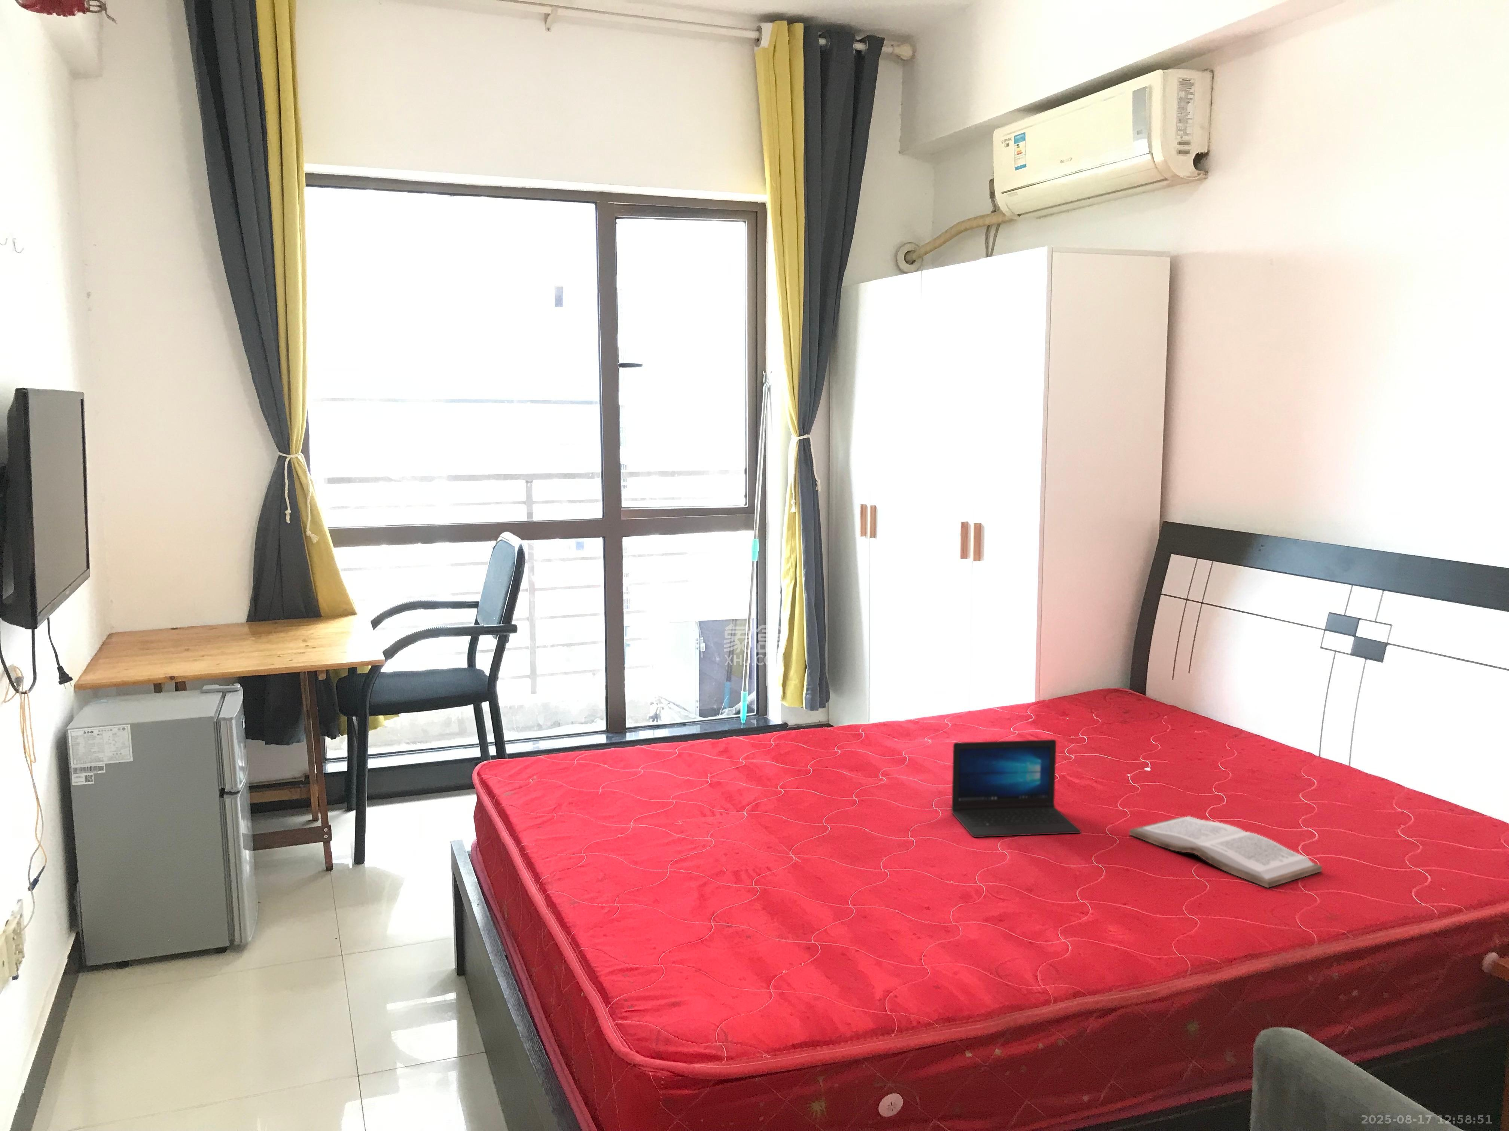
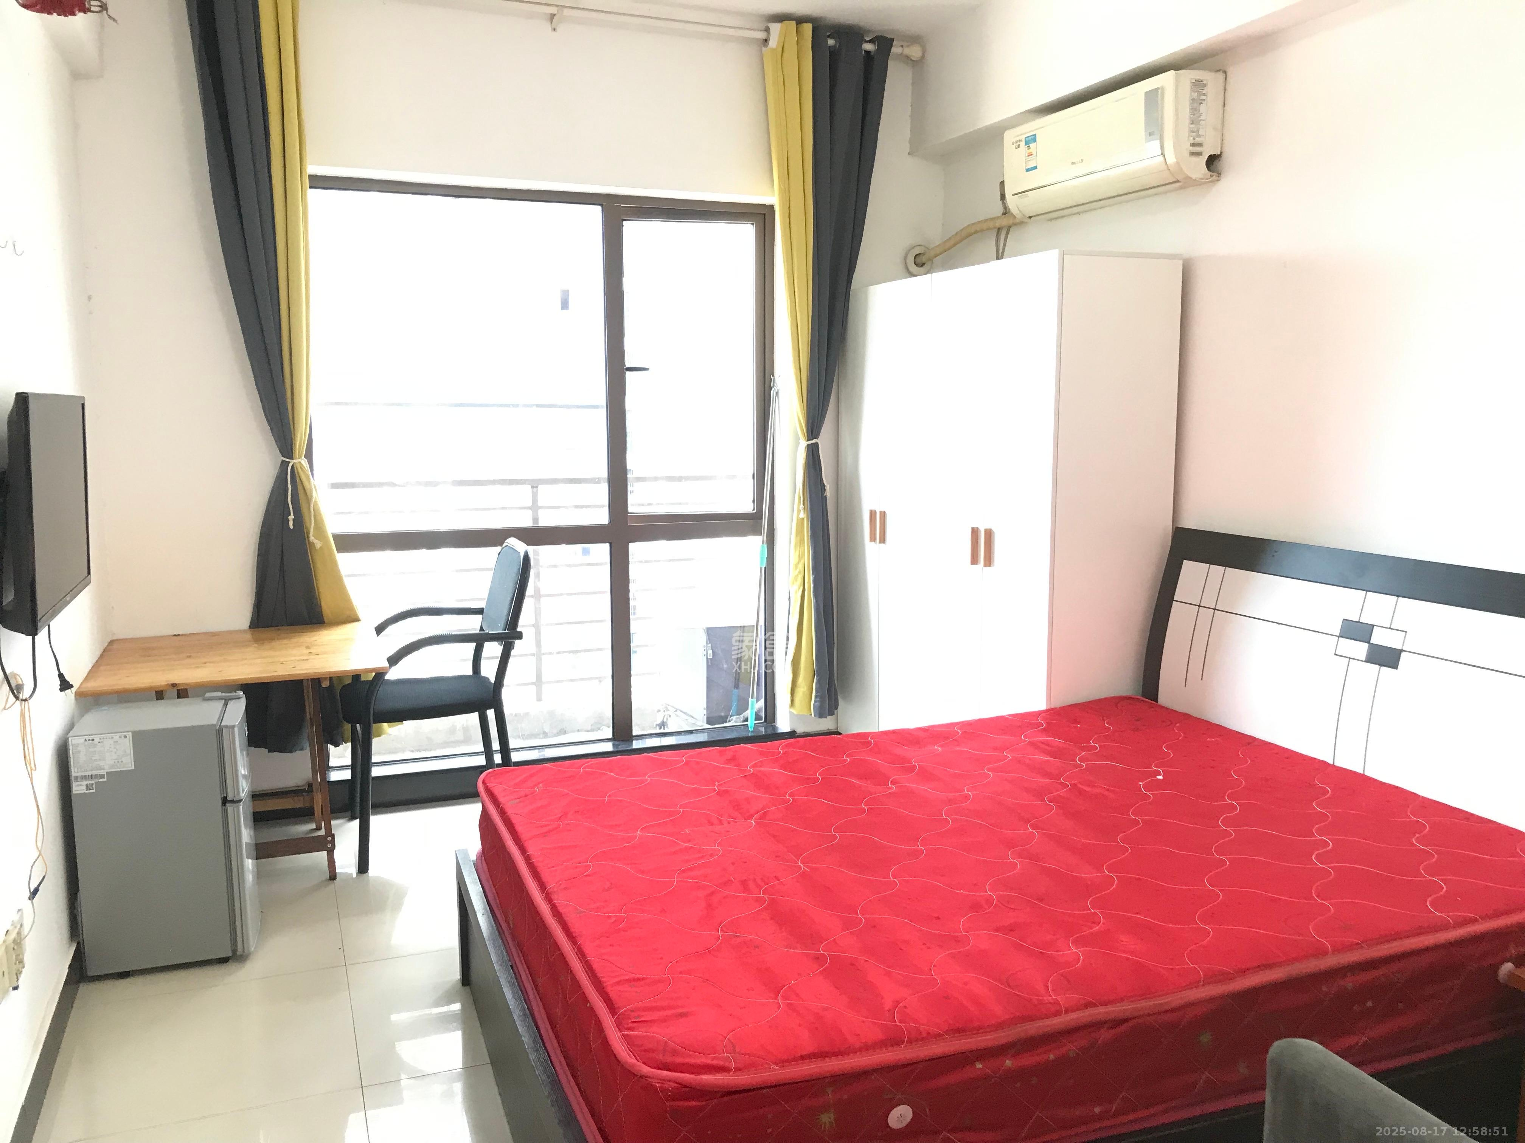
- laptop (1016, 786)
- book (1221, 845)
